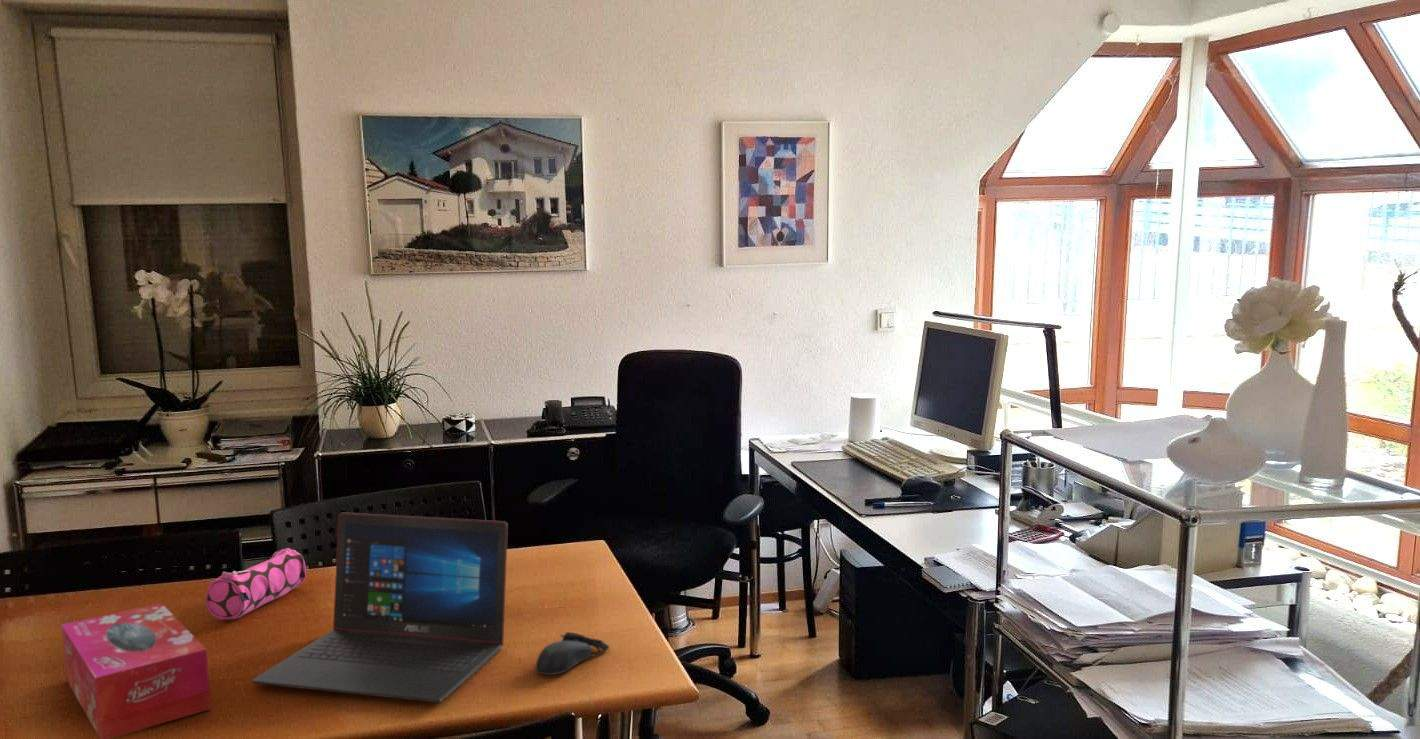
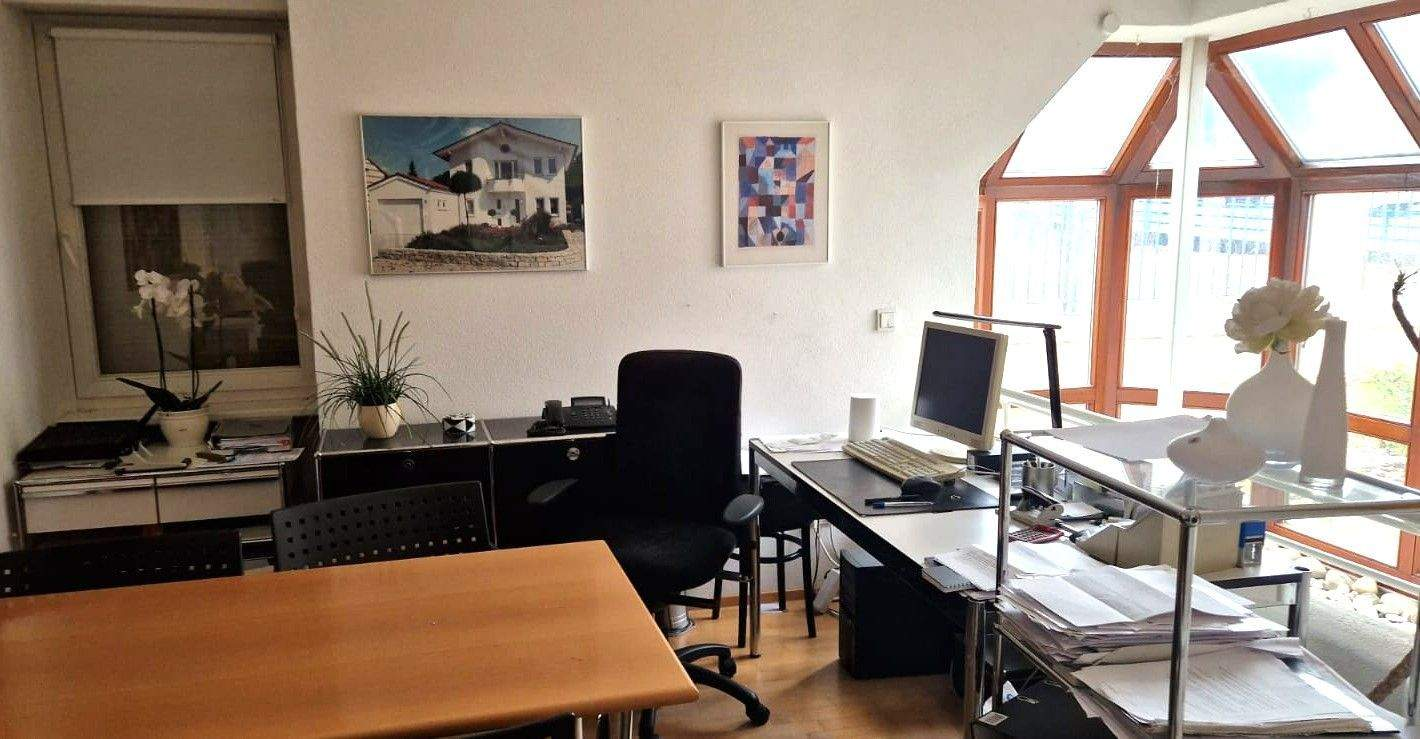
- computer mouse (566, 649)
- laptop (385, 600)
- pencil case (259, 580)
- tissue box (133, 665)
